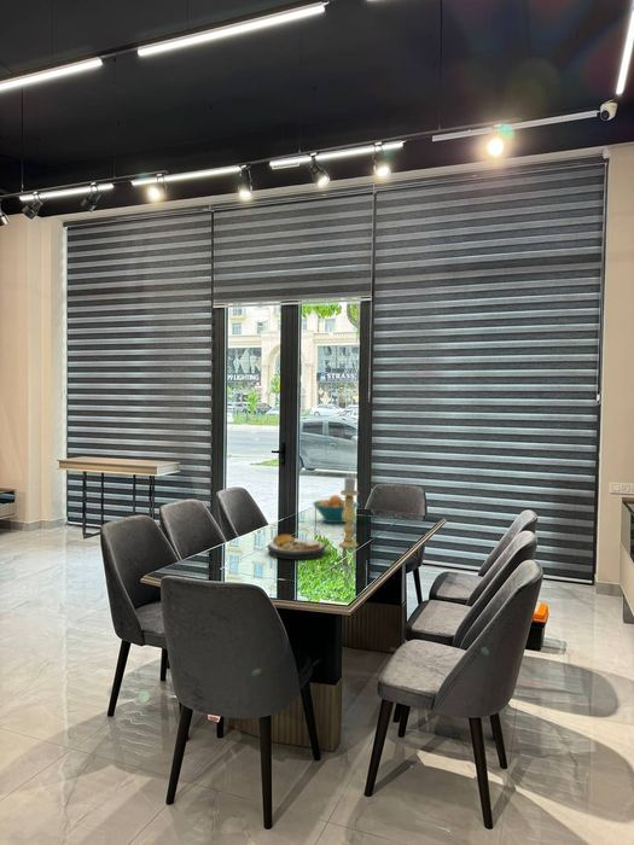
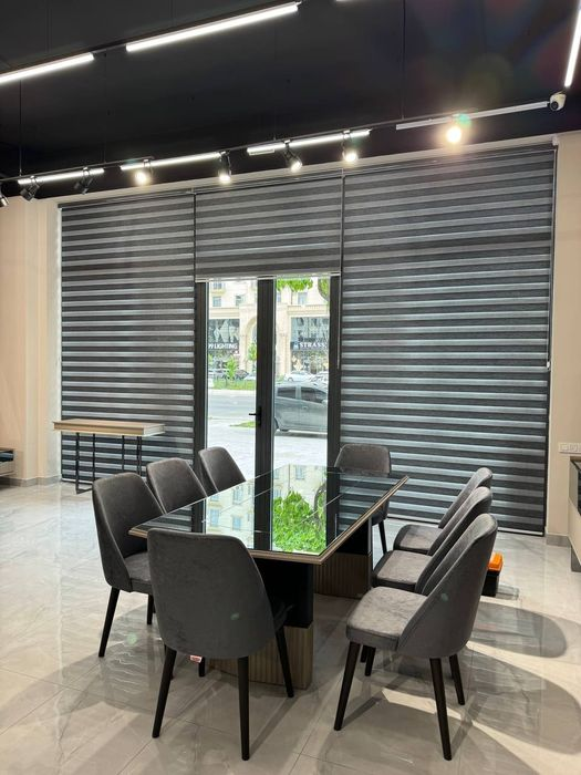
- plate (296, 546)
- candle holder (349, 511)
- fruit bowl (335, 507)
